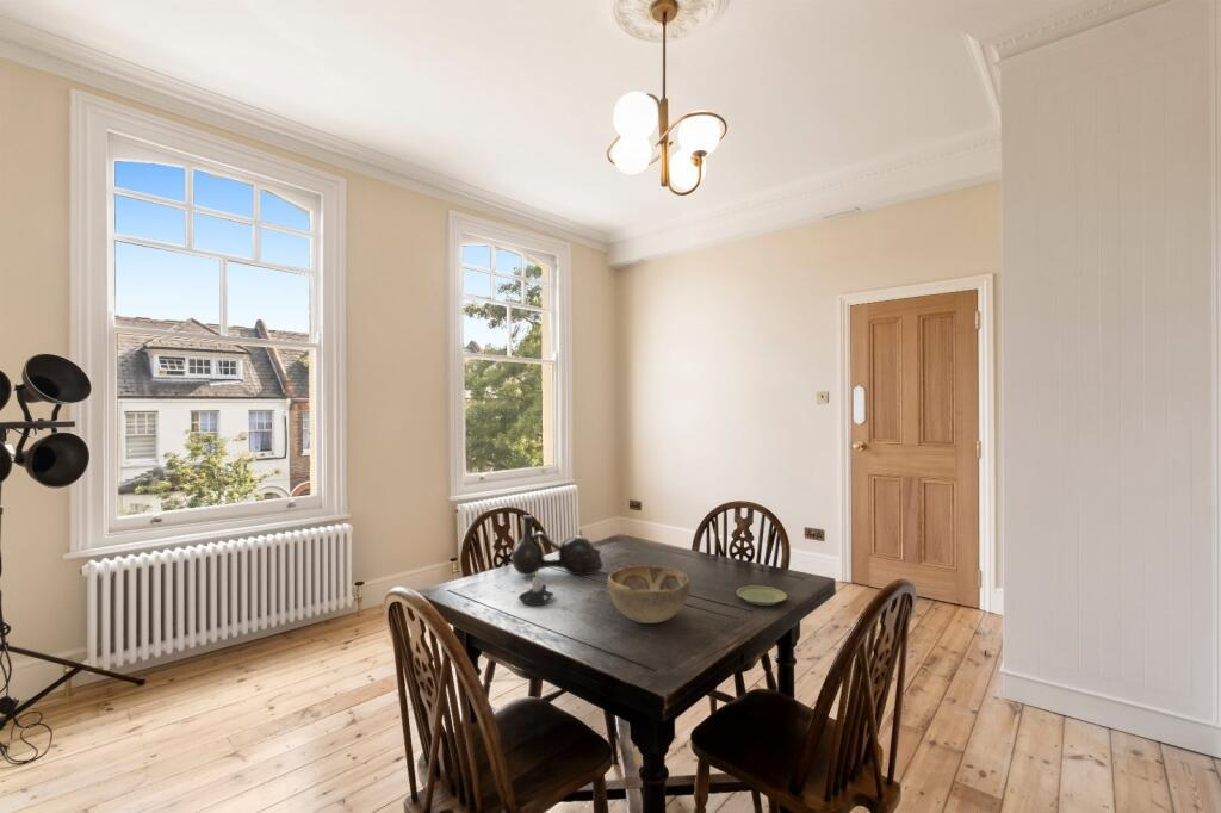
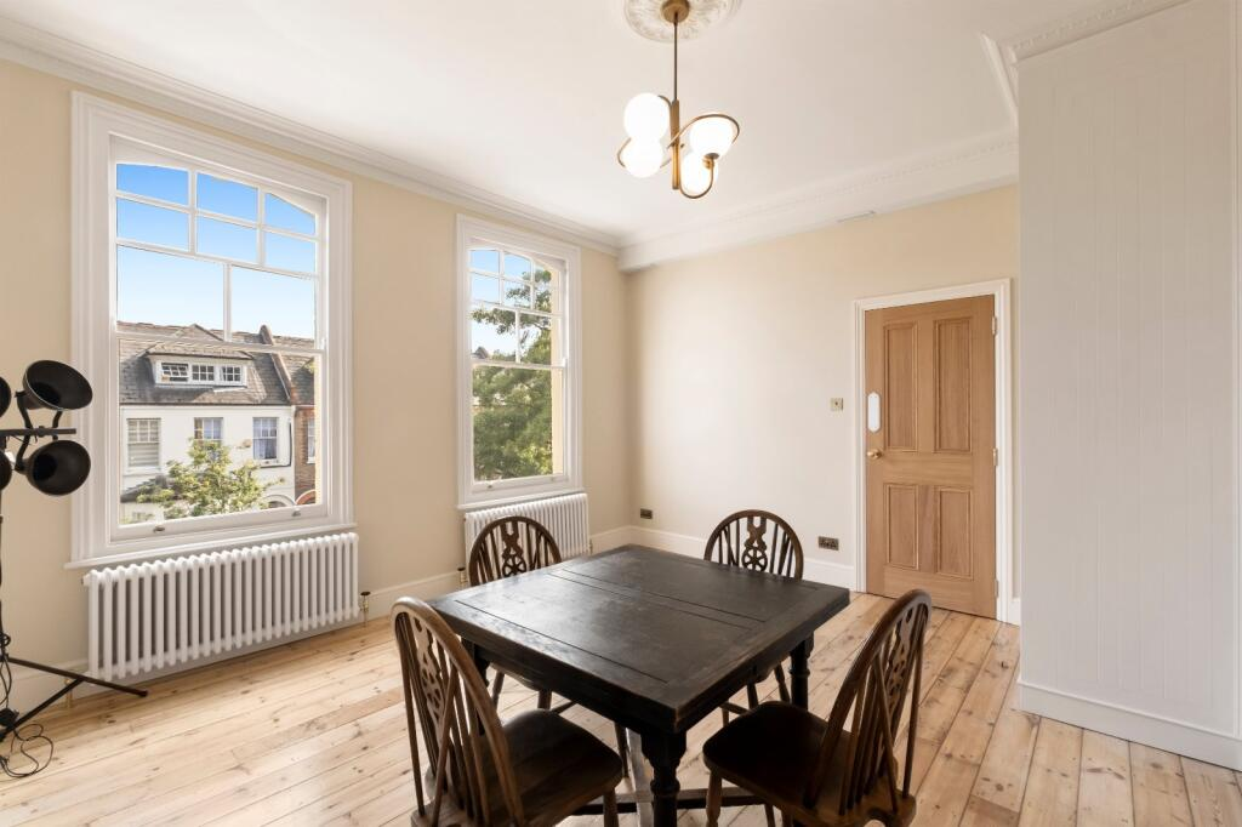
- decorative vase (557, 545)
- decorative bowl (647, 597)
- candle (537, 584)
- plate (761, 596)
